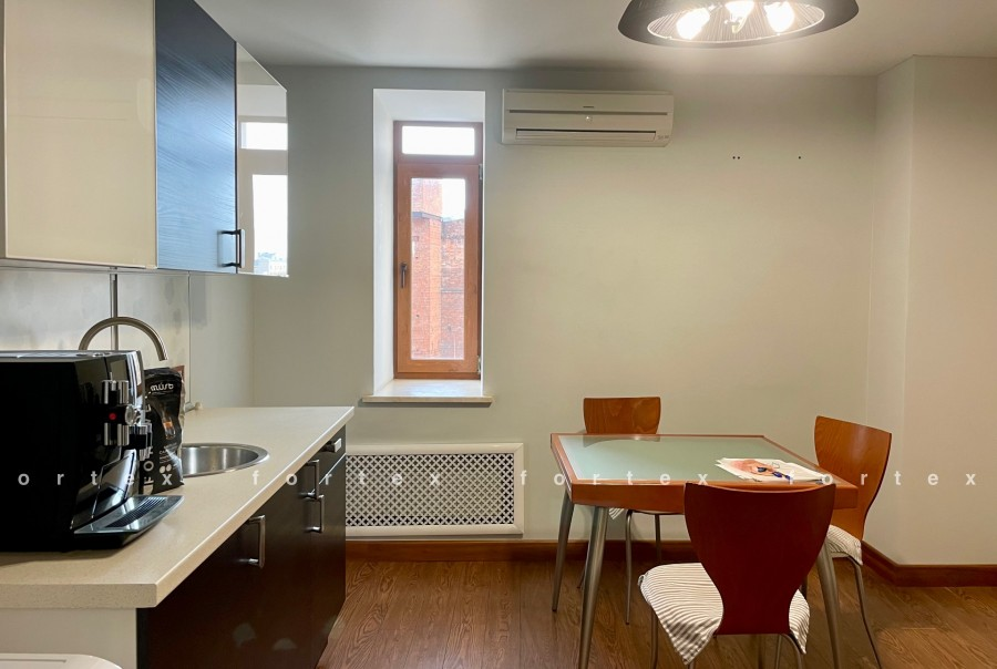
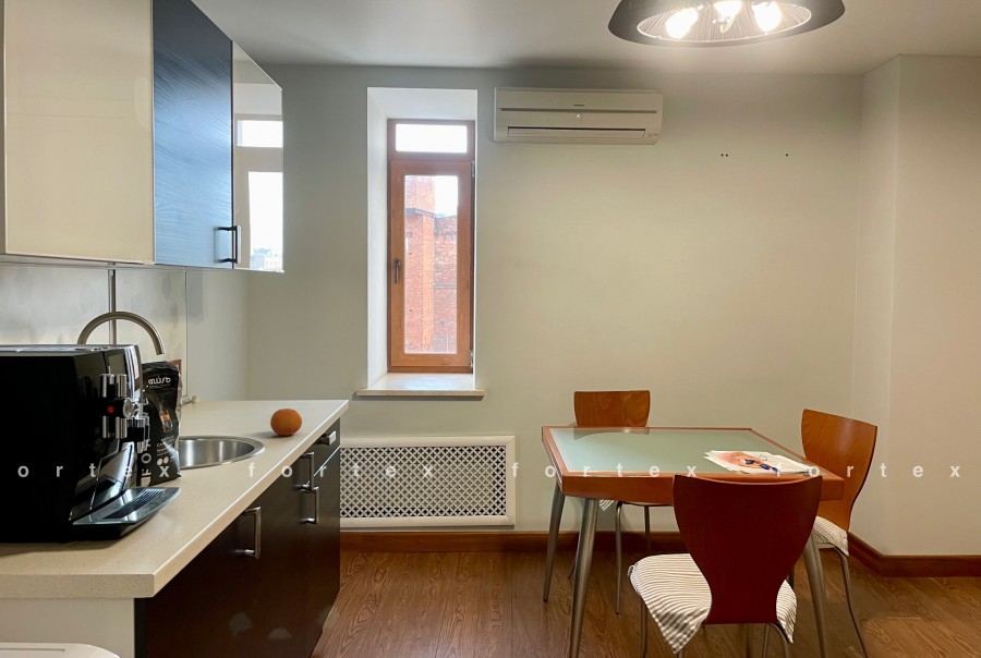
+ fruit (286, 422)
